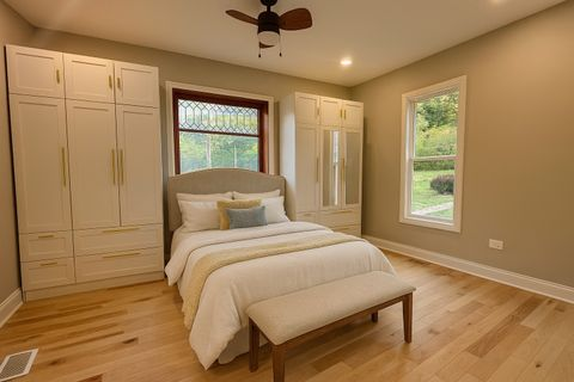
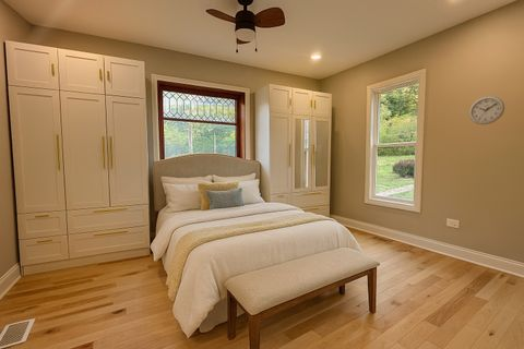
+ wall clock (486, 110)
